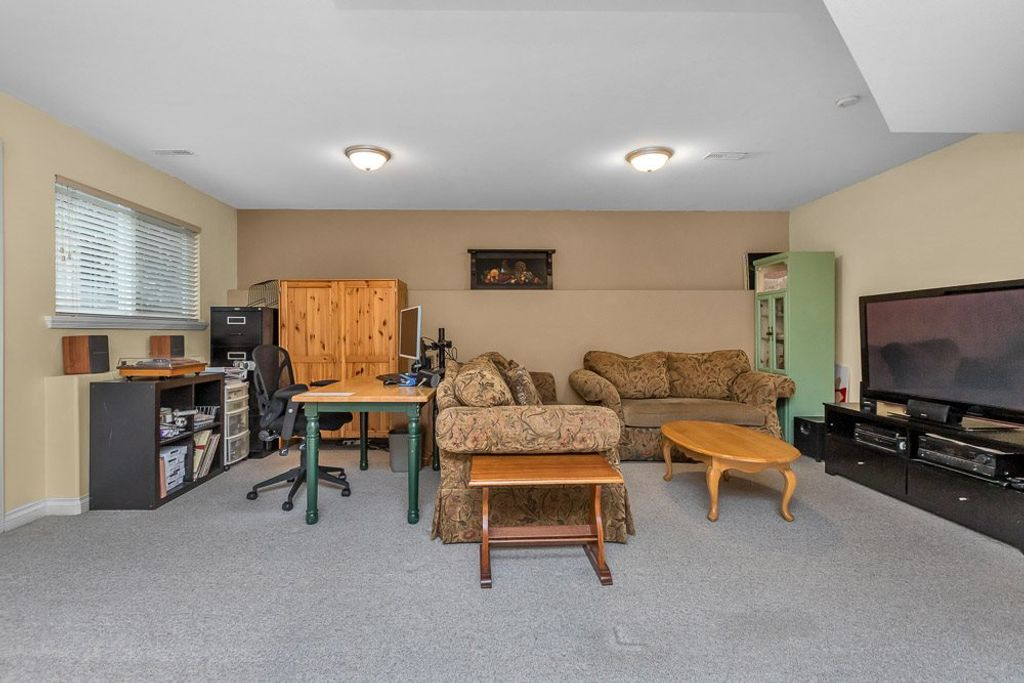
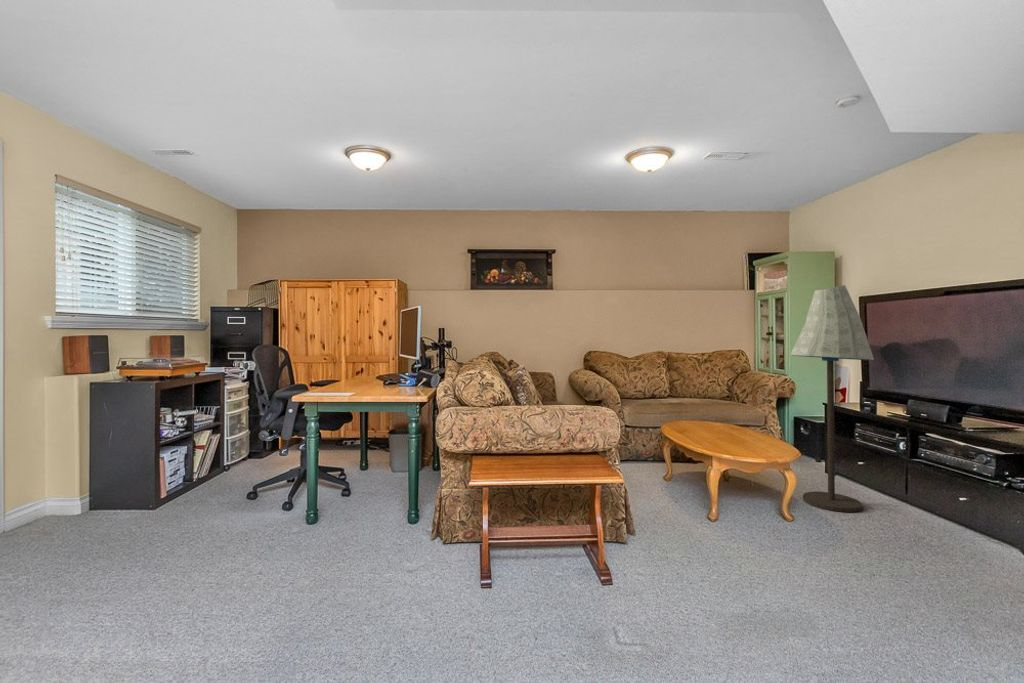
+ floor lamp (830, 394)
